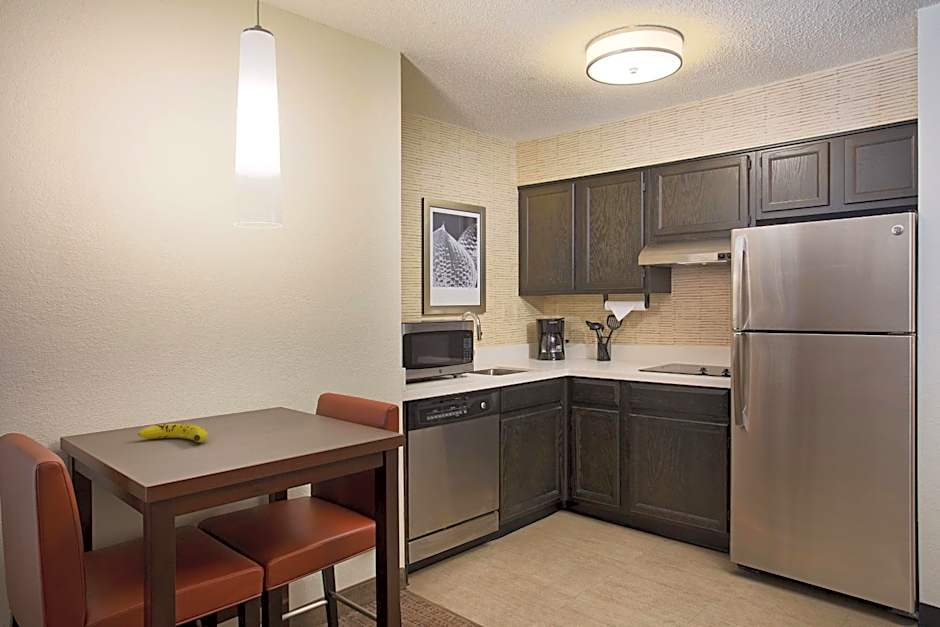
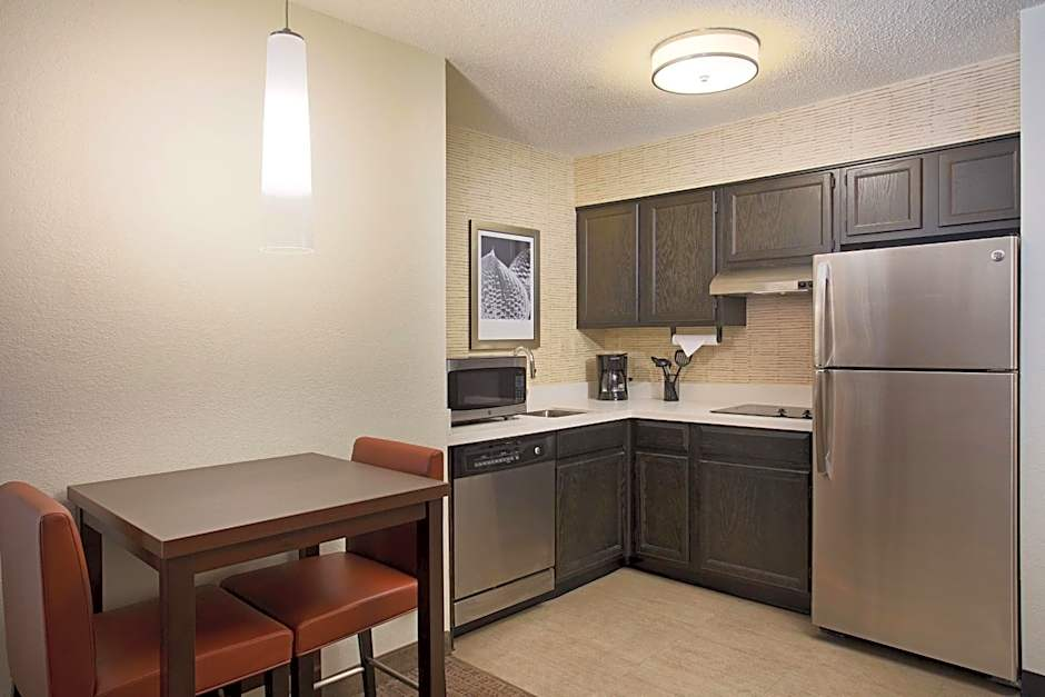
- fruit (173, 434)
